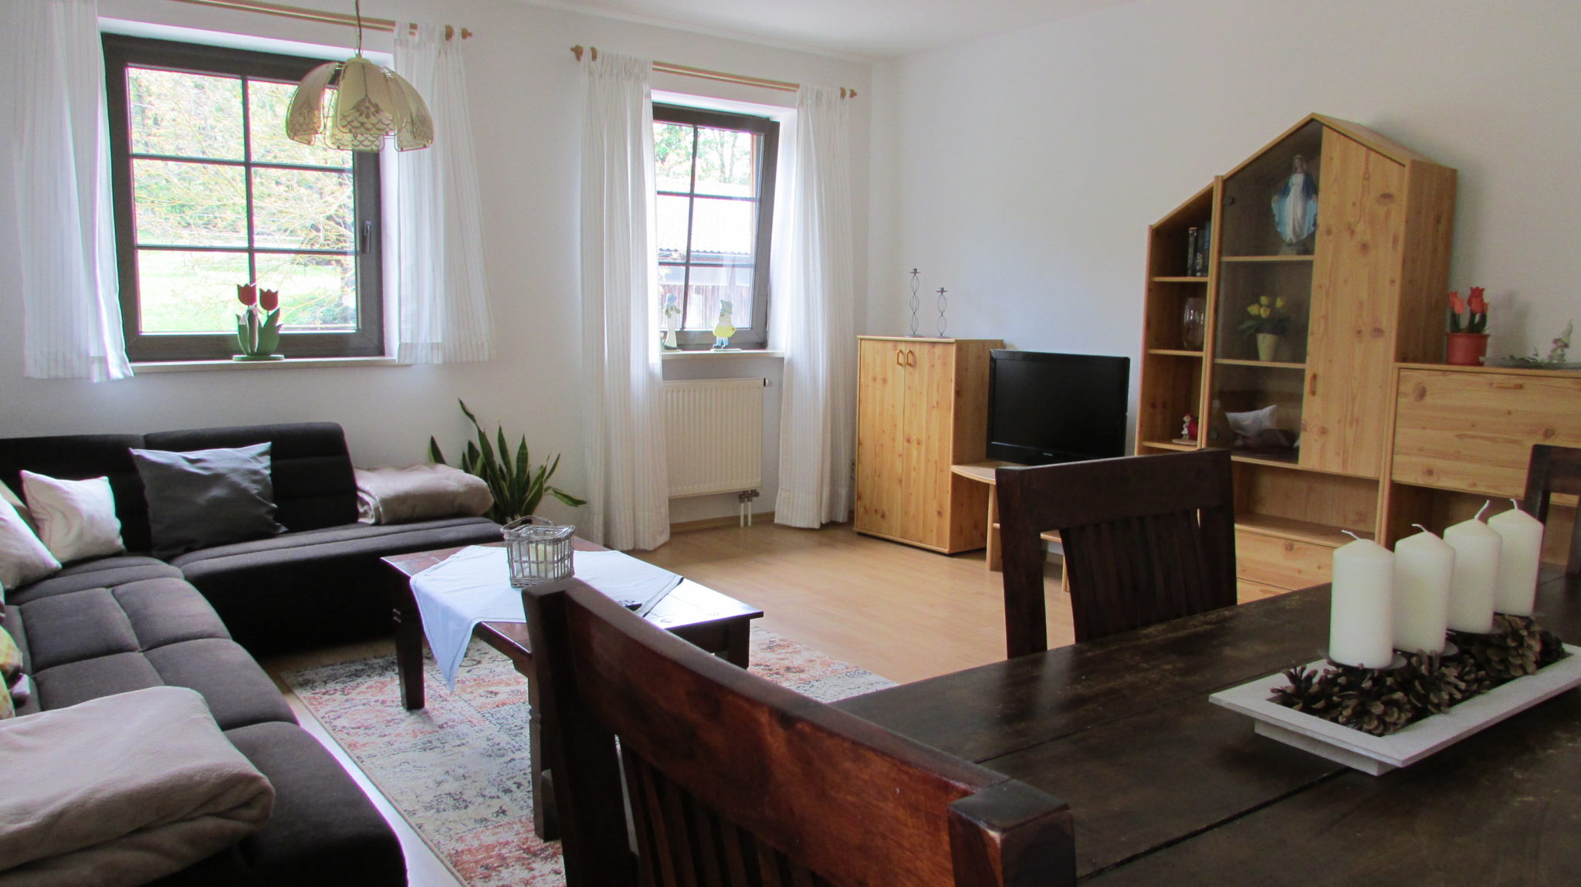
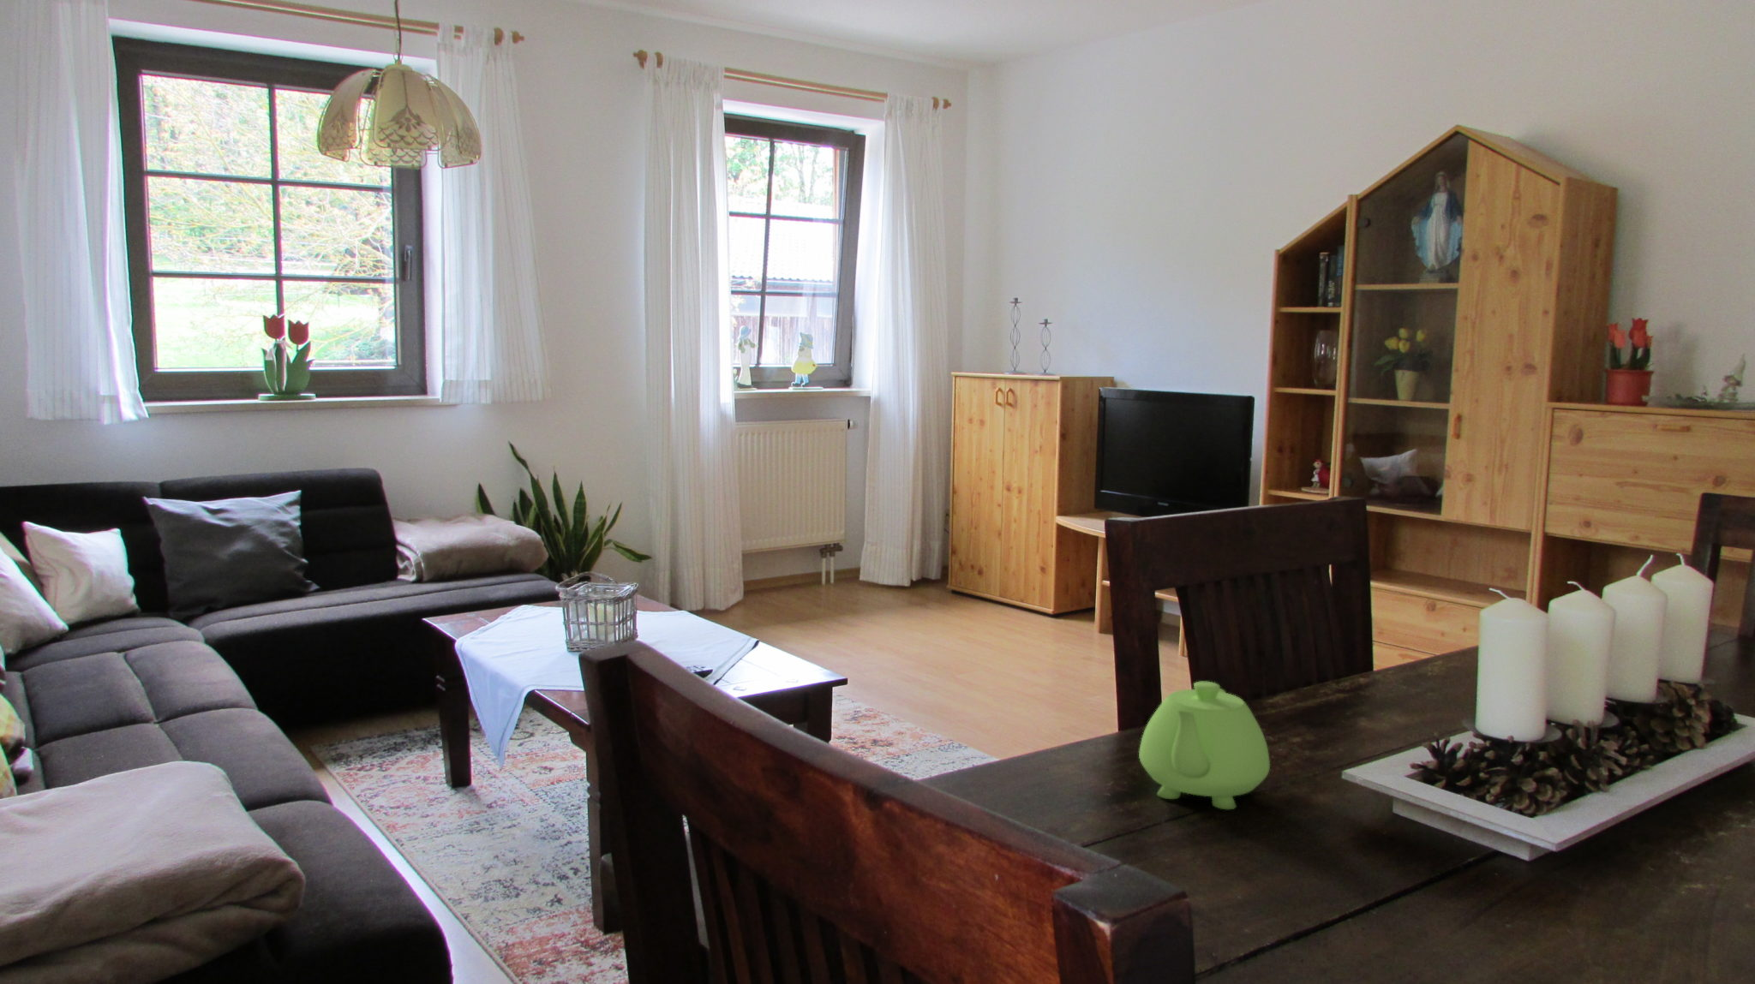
+ teapot (1202, 740)
